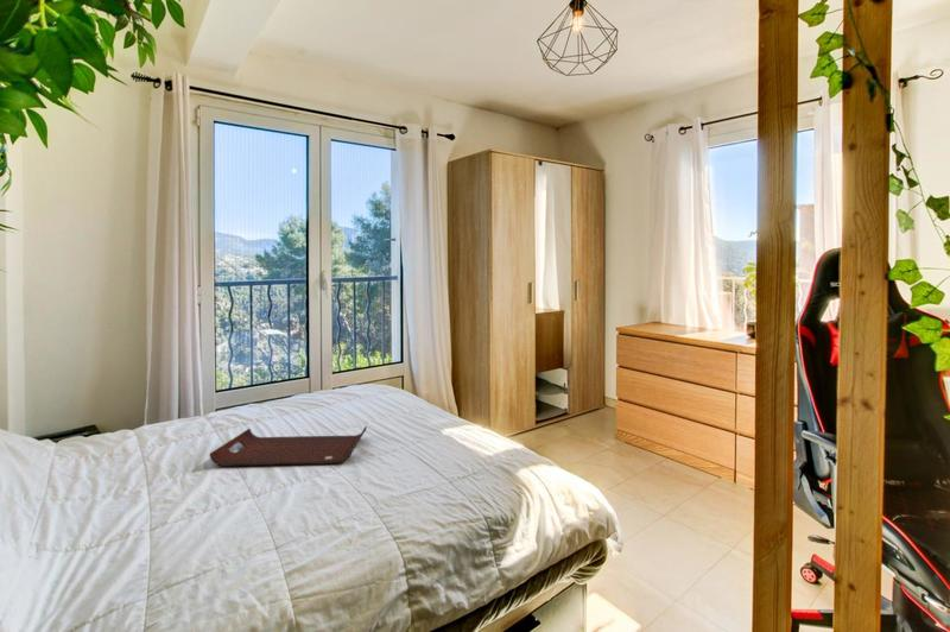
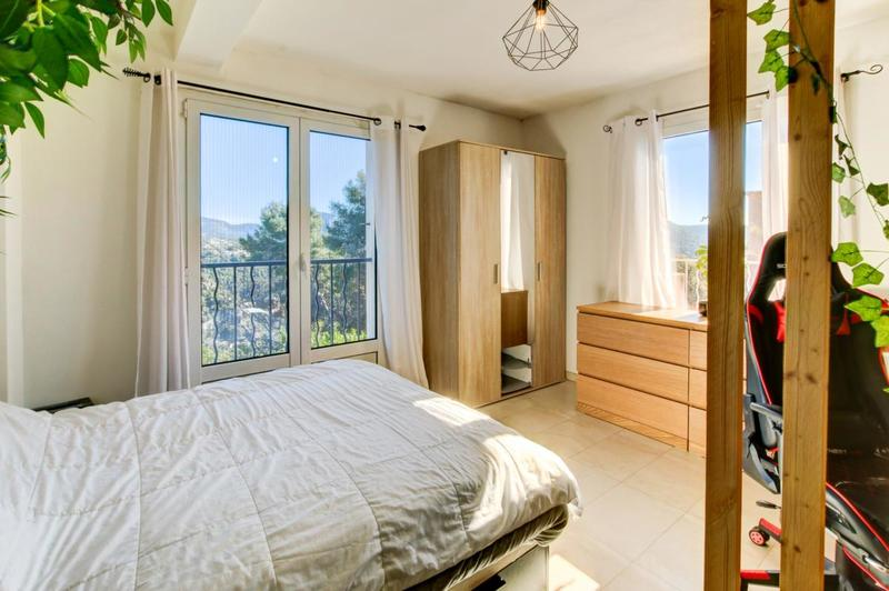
- serving tray (296, 444)
